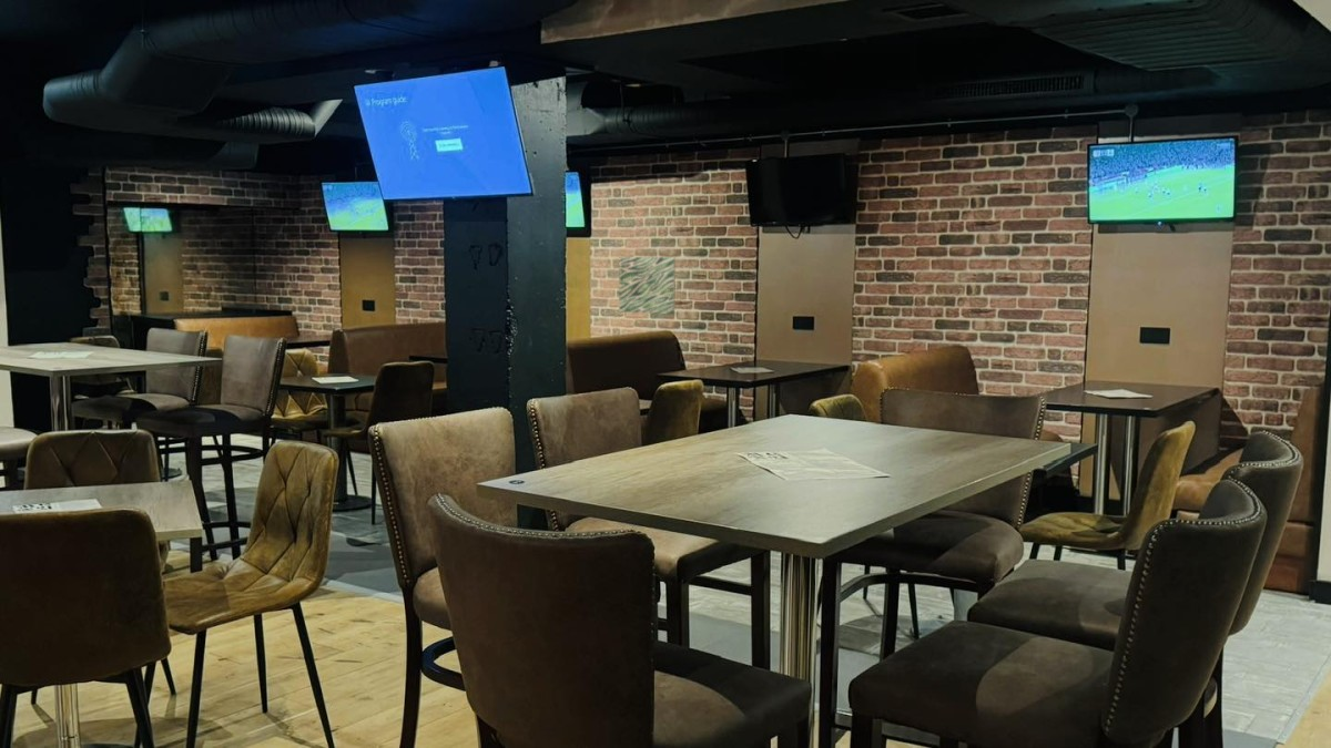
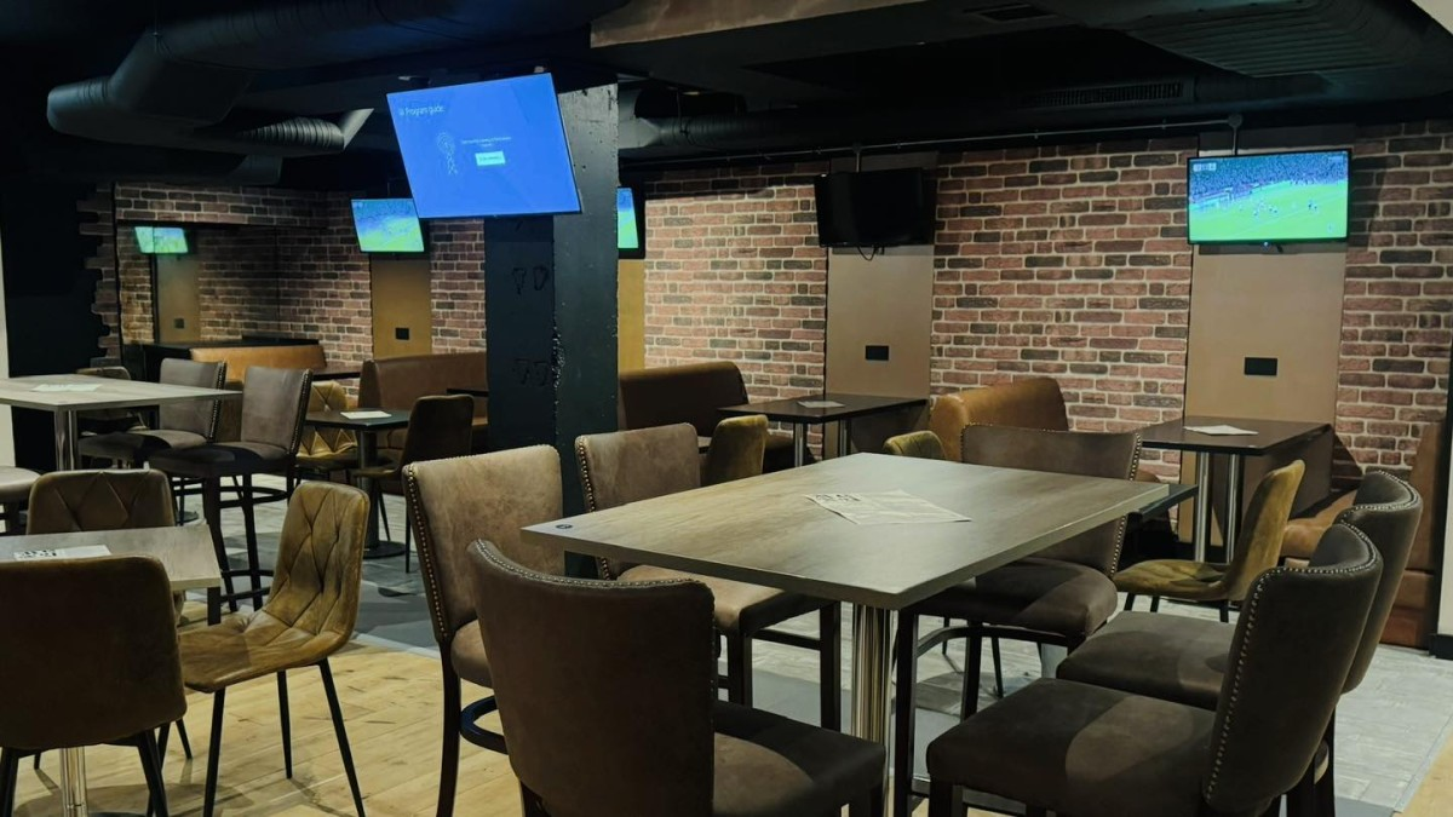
- wall art (647, 285)
